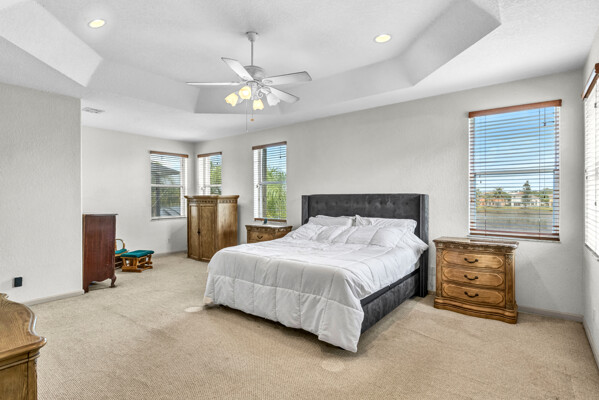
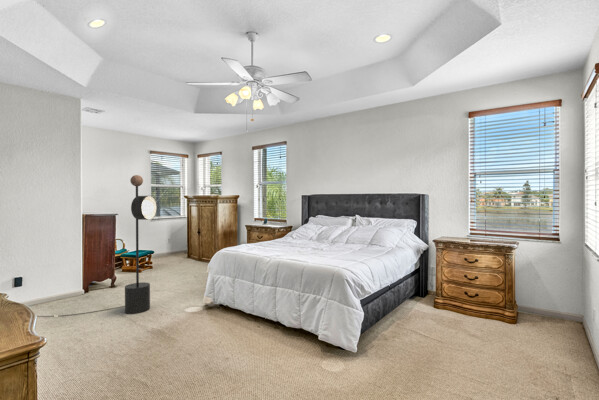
+ floor lamp (136, 242)
